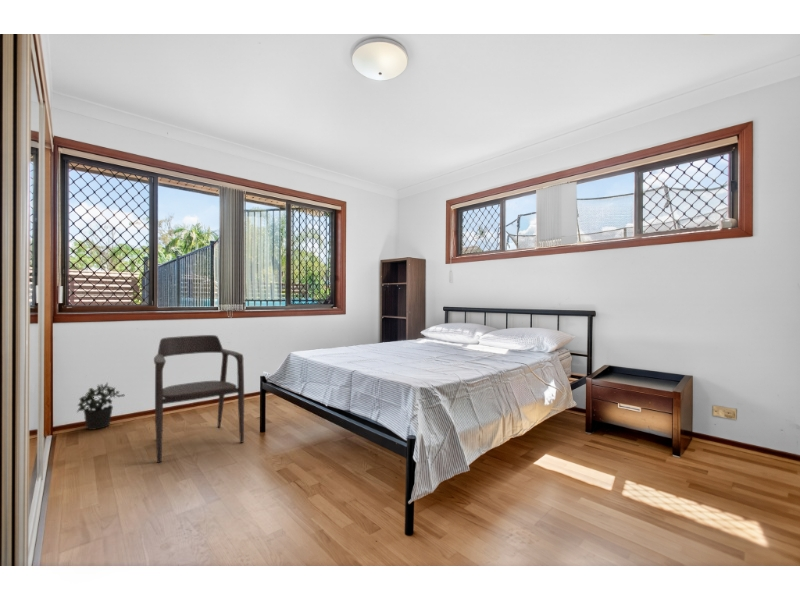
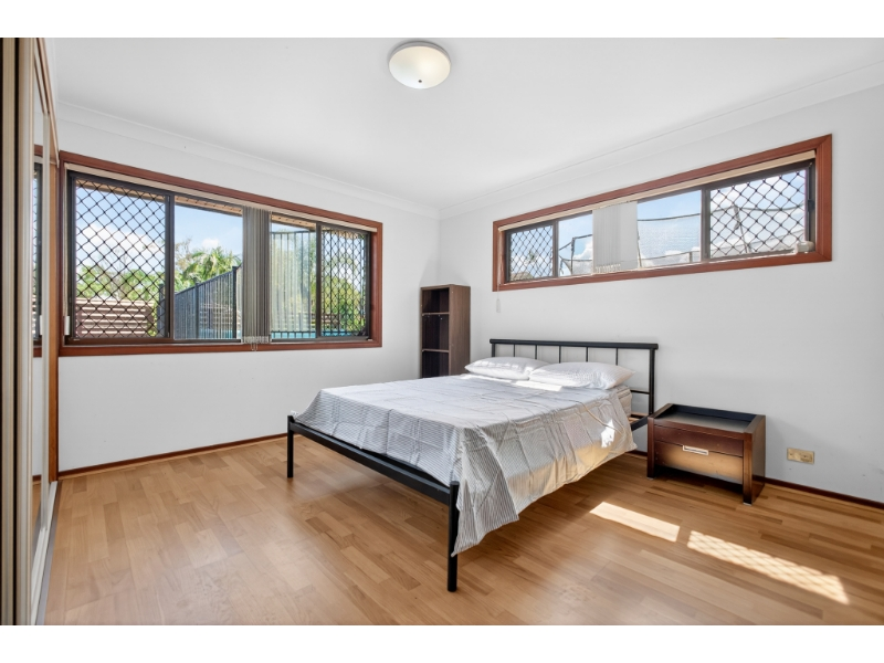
- armchair (195, 389)
- potted plant (101, 404)
